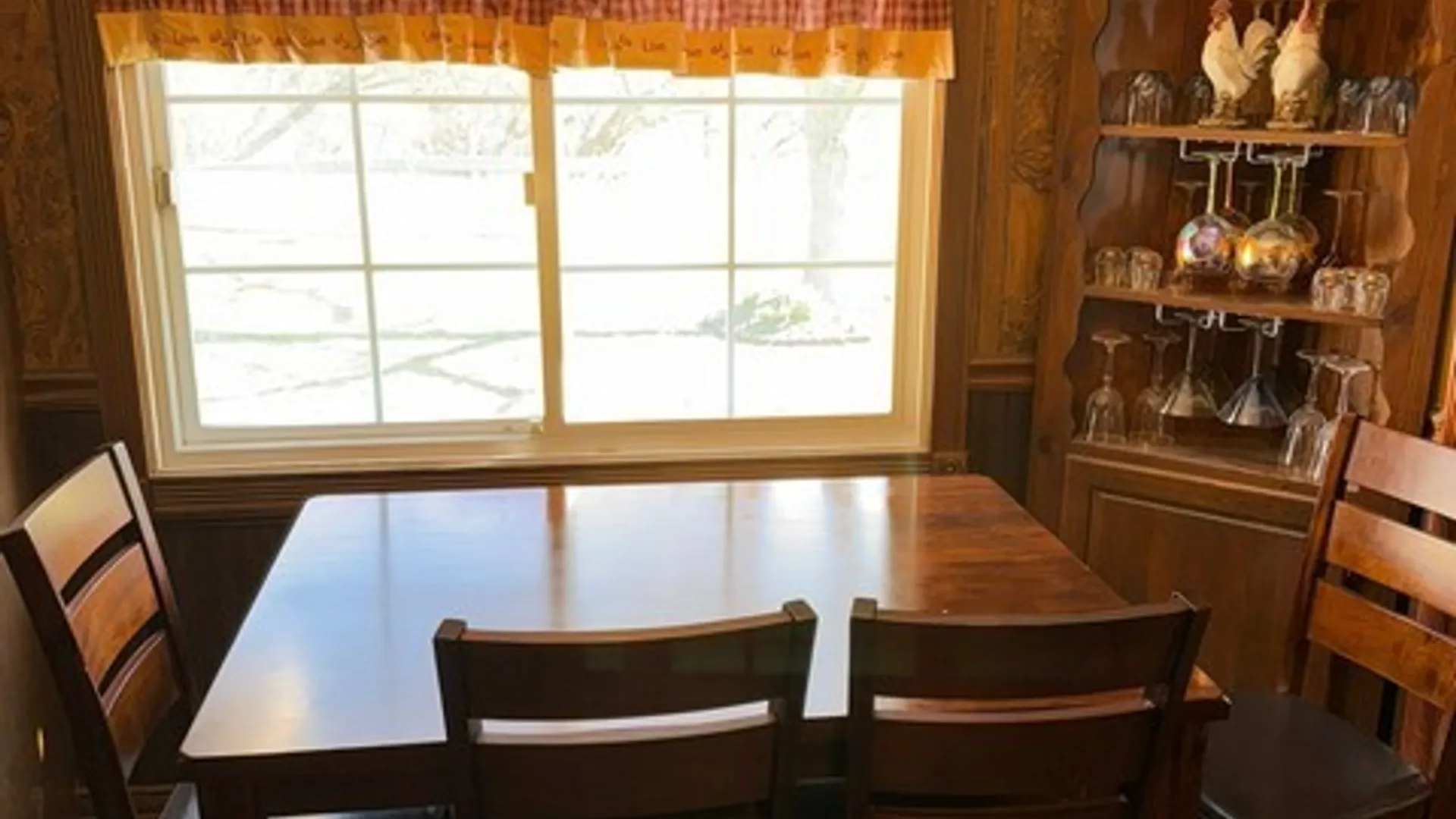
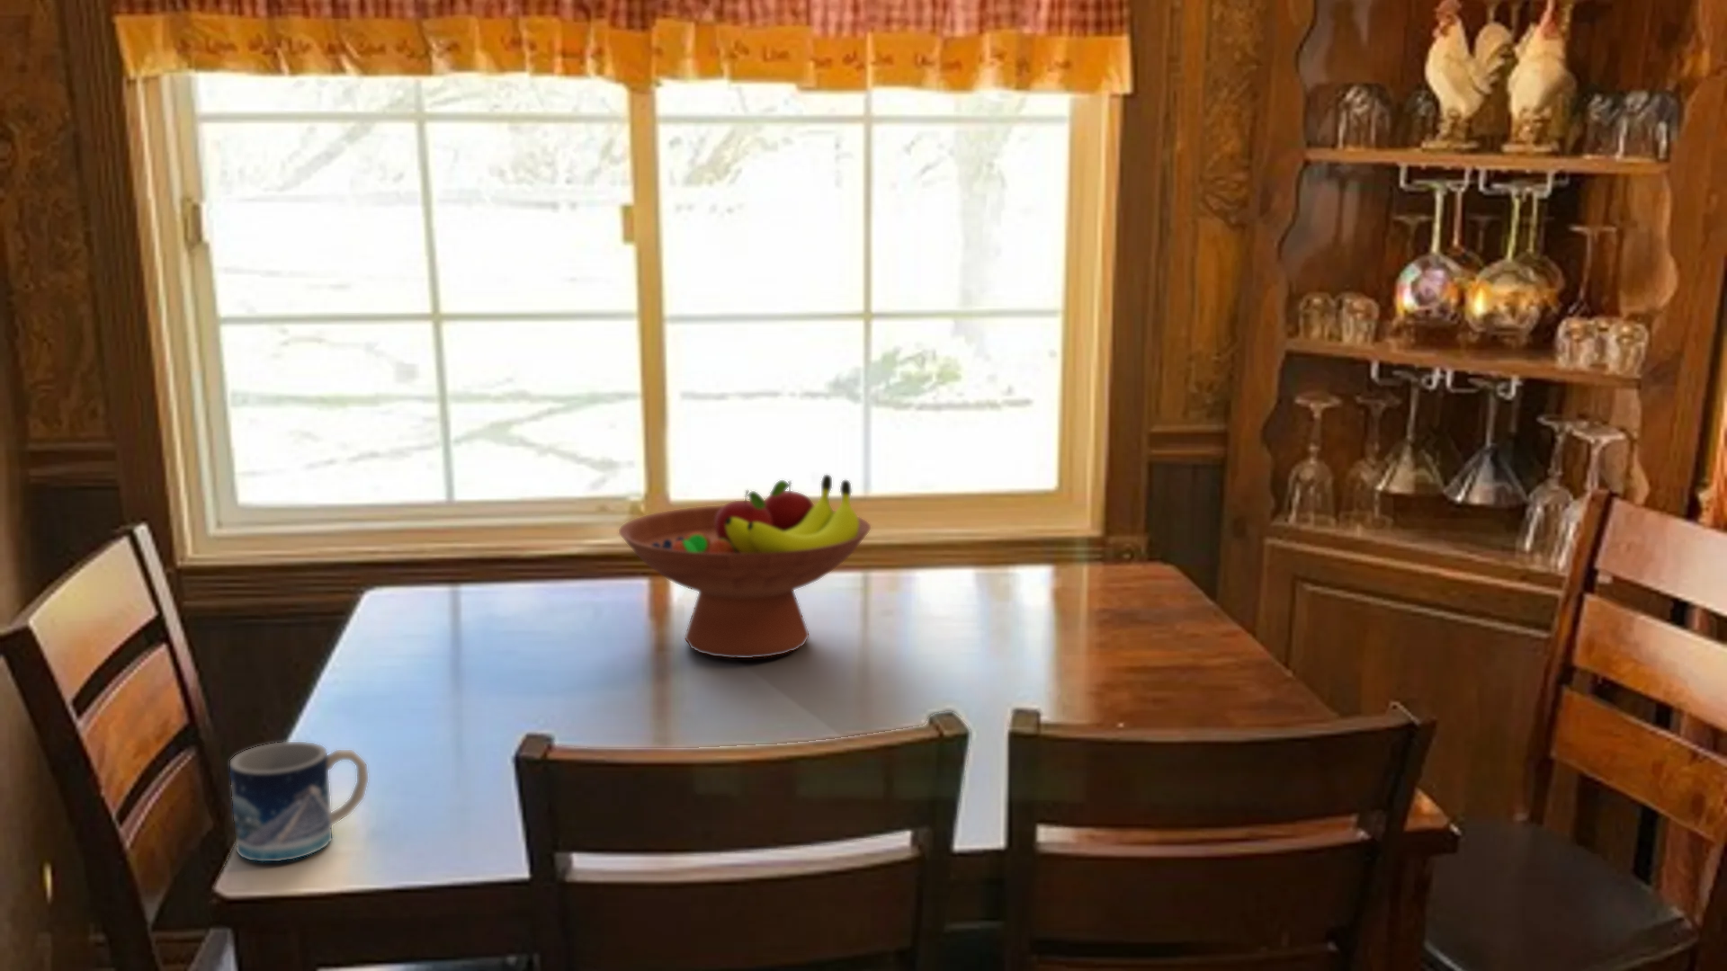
+ fruit bowl (746, 563)
+ mug (301, 796)
